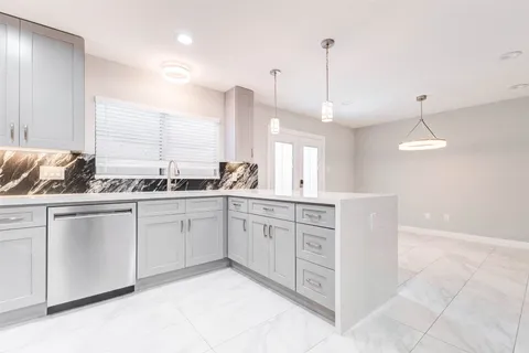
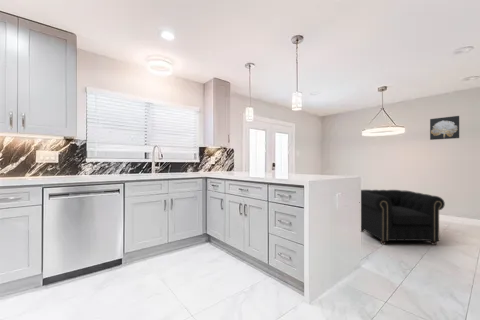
+ wall art (444, 128)
+ armchair (392, 214)
